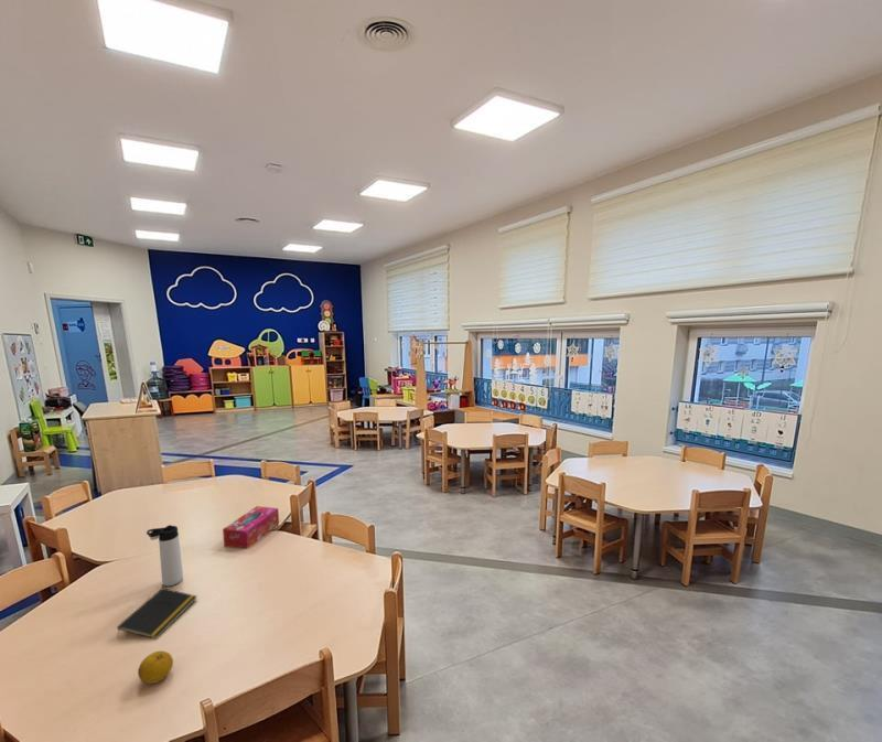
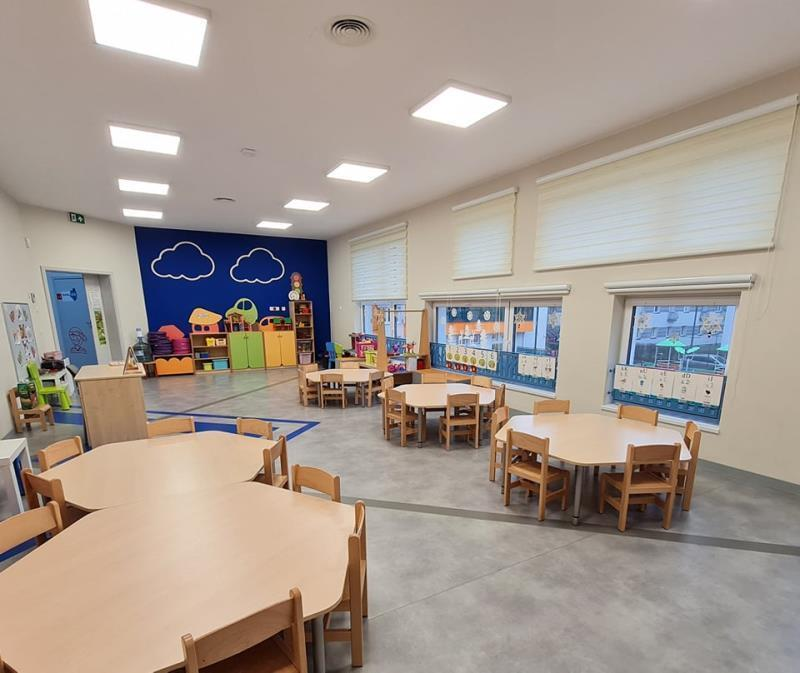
- thermos bottle (165, 555)
- fruit (155, 666)
- notepad (159, 611)
- tissue box (251, 526)
